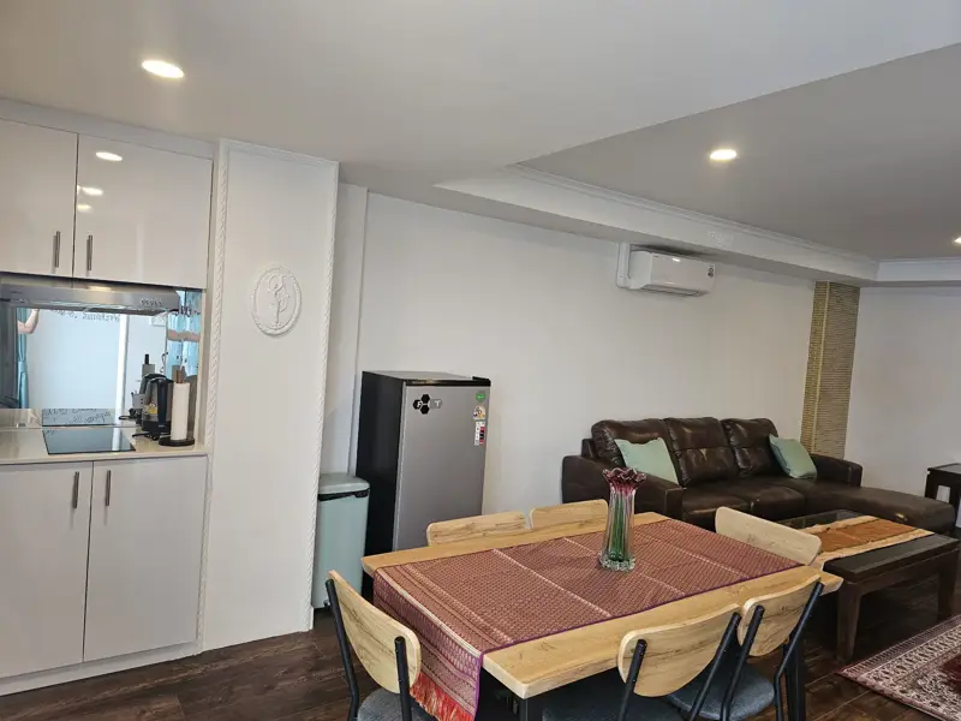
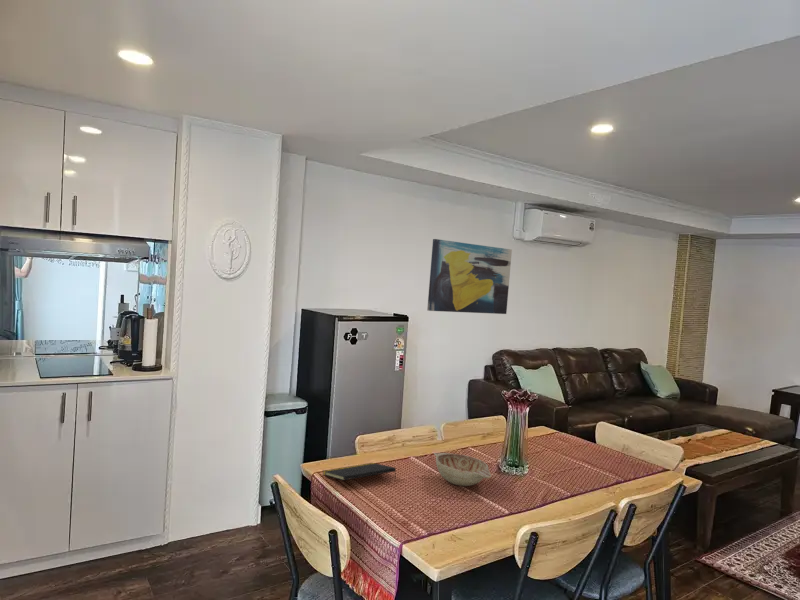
+ decorative bowl (461, 471)
+ notepad (358, 471)
+ wall art (471, 278)
